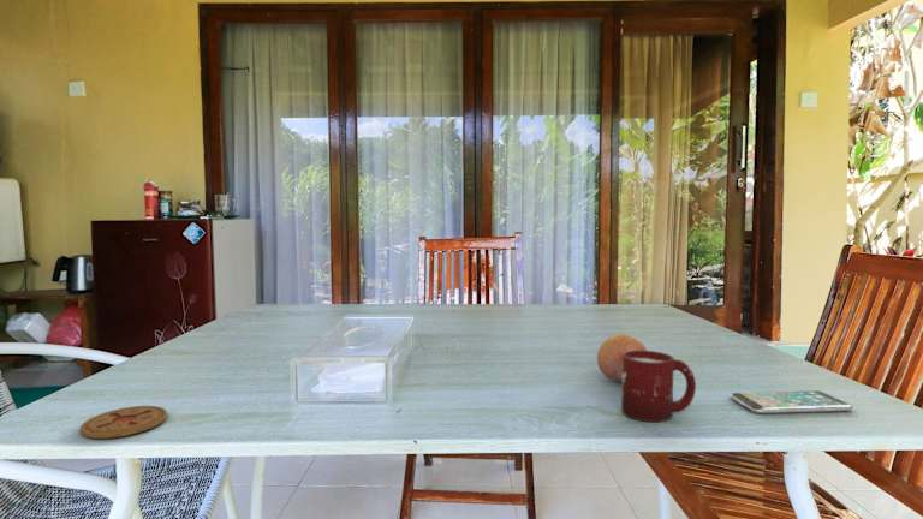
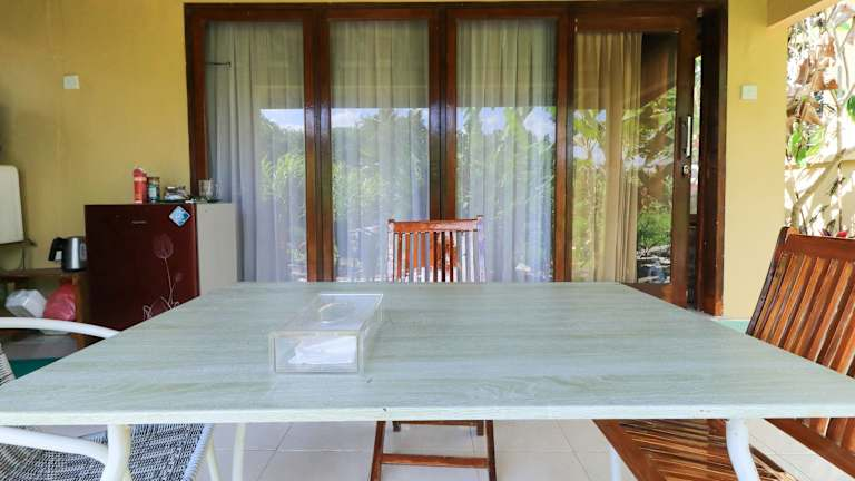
- cup (659, 384)
- fruit (621, 357)
- smartphone (788, 401)
- coaster (125, 420)
